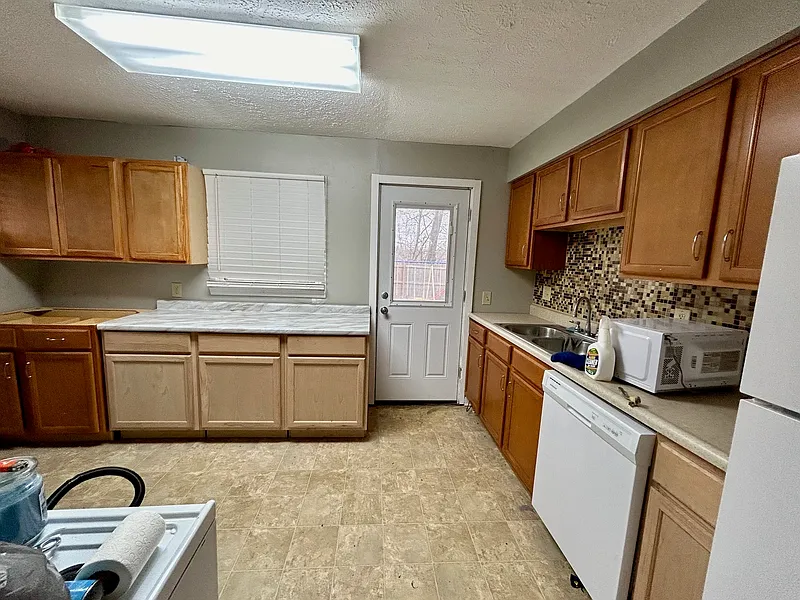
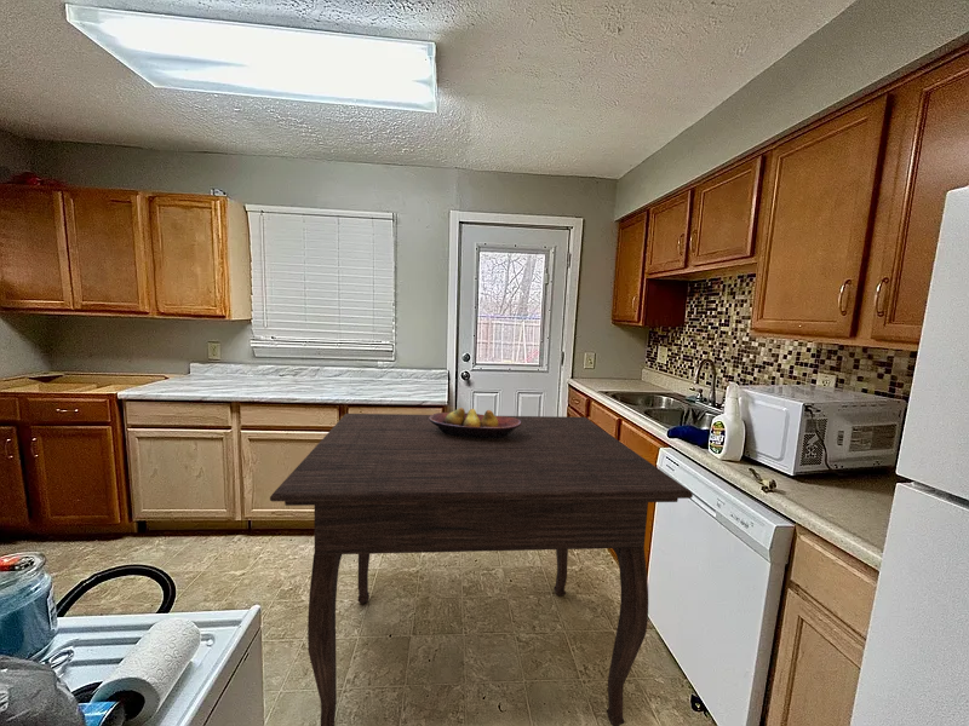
+ dining table (474, 551)
+ fruit bowl (475, 420)
